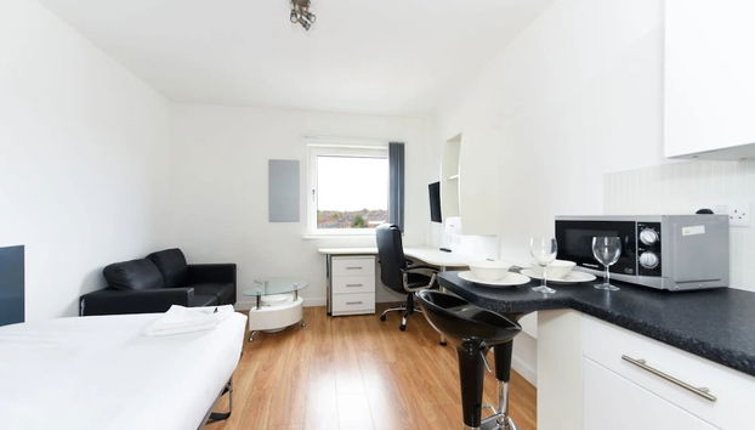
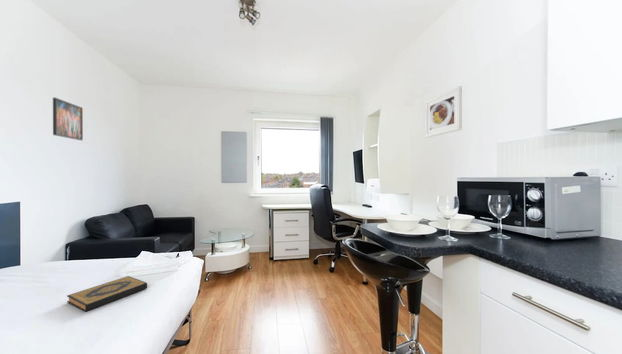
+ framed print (441, 114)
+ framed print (68, 120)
+ hardback book (109, 291)
